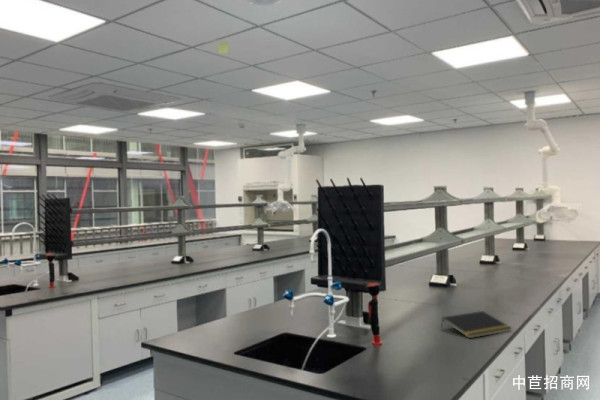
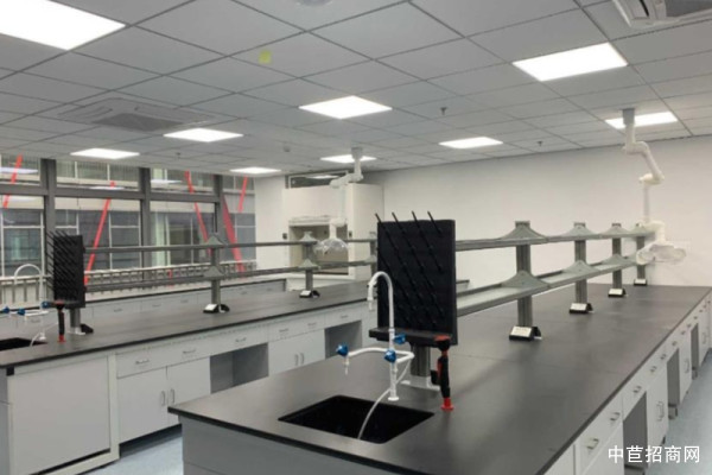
- notepad (476, 323)
